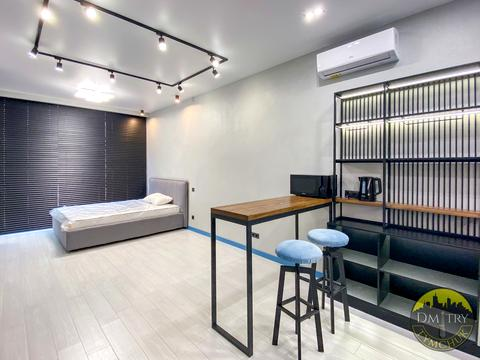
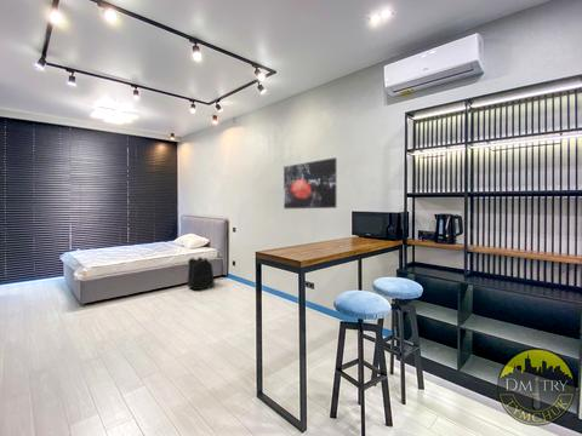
+ wall art (308, 185)
+ backpack (199, 272)
